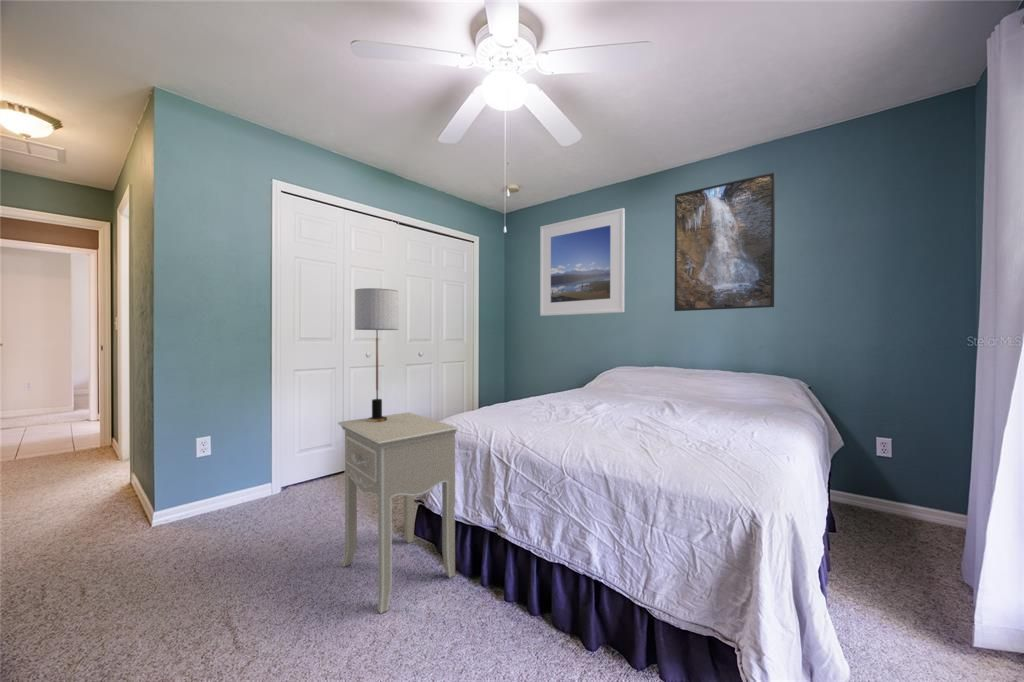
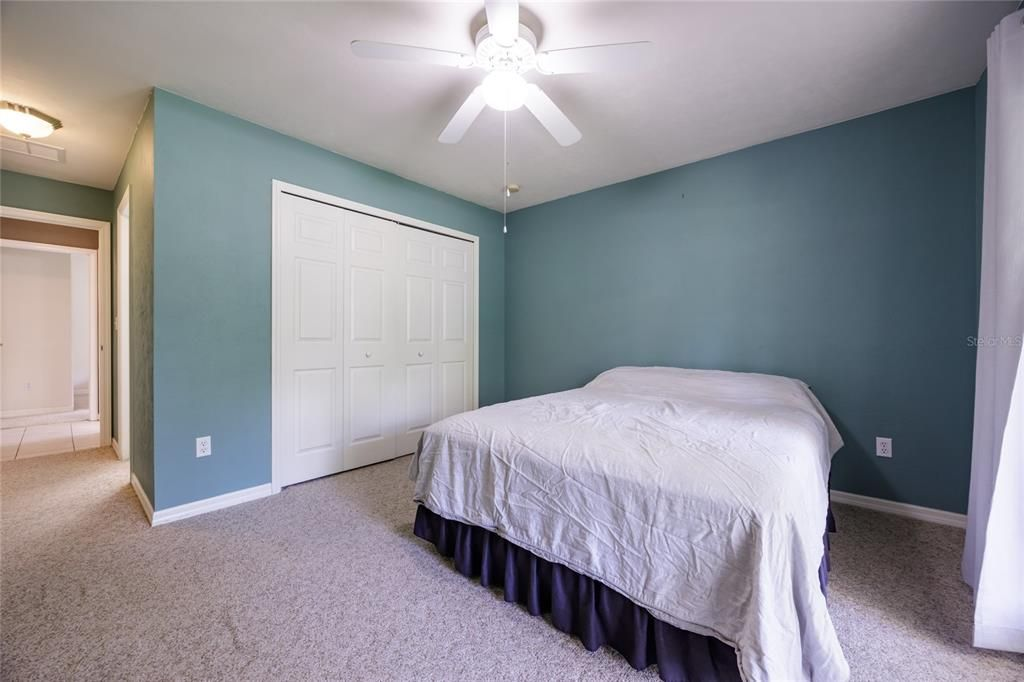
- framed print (579, 266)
- table lamp (377, 355)
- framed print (721, 246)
- nightstand (393, 496)
